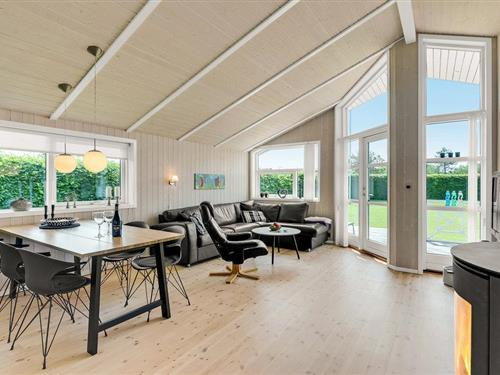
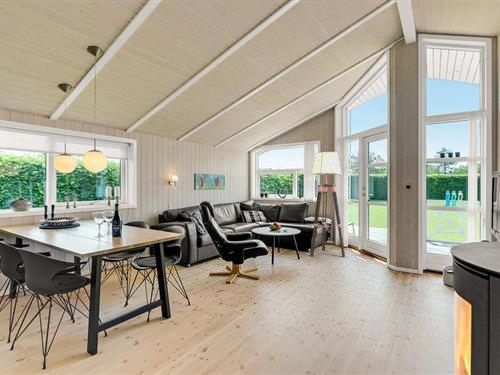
+ floor lamp (326, 203)
